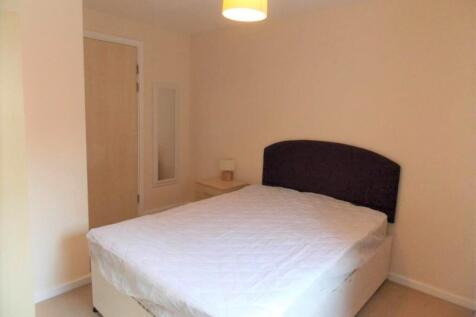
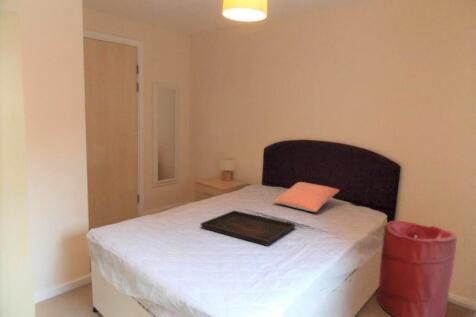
+ serving tray (248, 226)
+ laundry hamper (415, 267)
+ pillow (305, 195)
